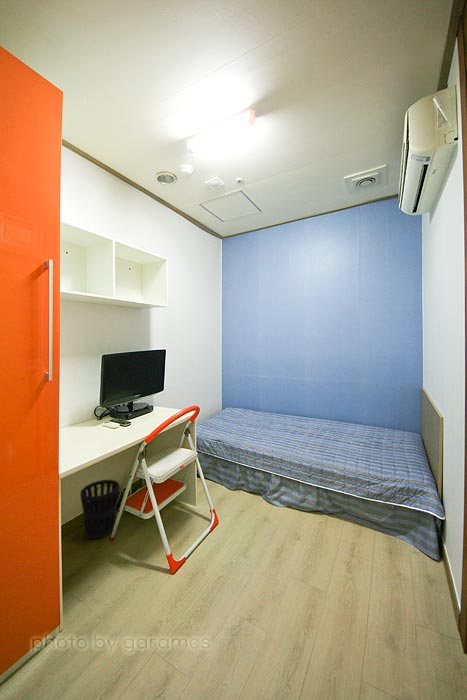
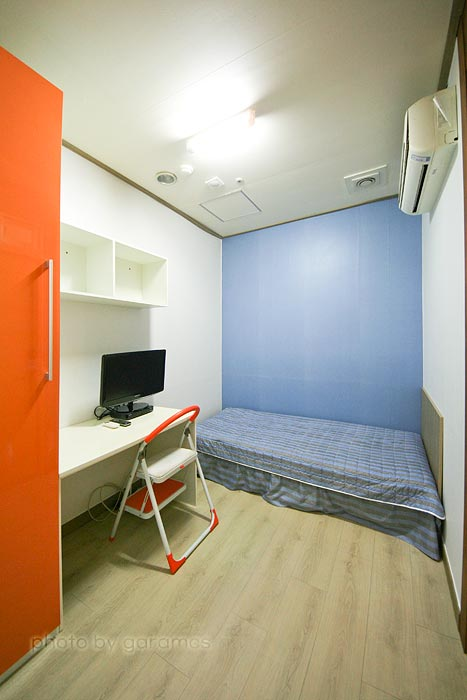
- wastebasket (99, 508)
